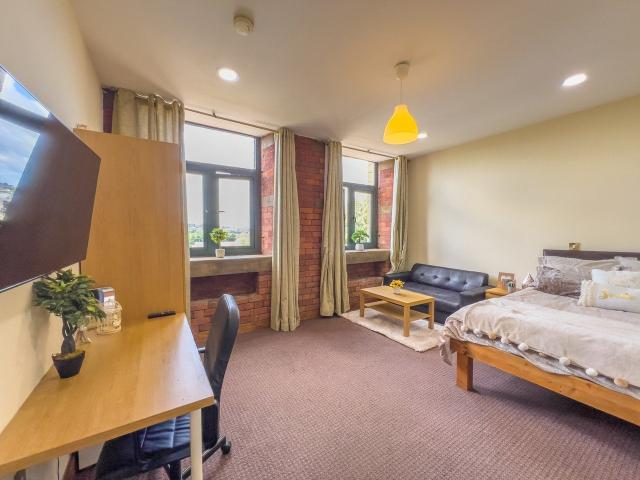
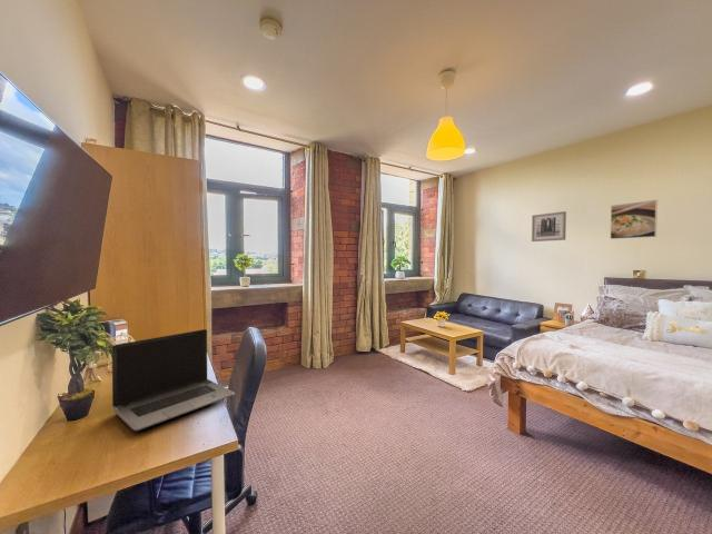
+ laptop computer (177, 373)
+ wall art (547, 227)
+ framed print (632, 220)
